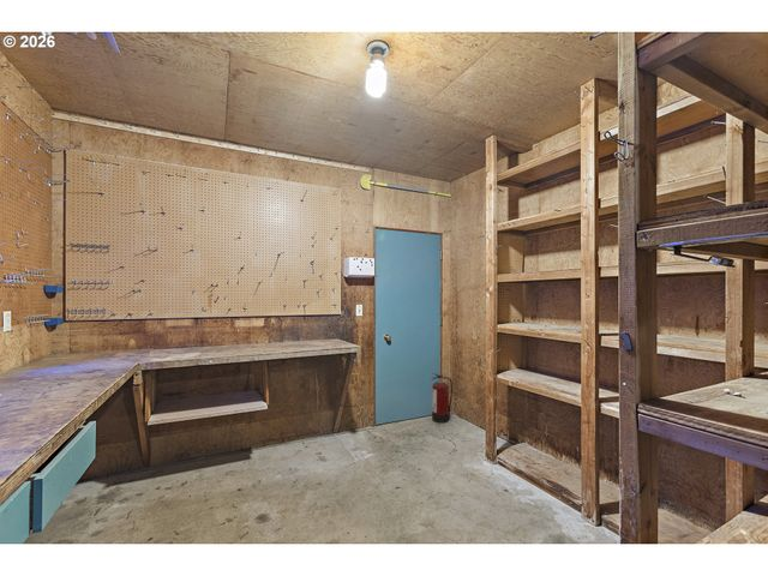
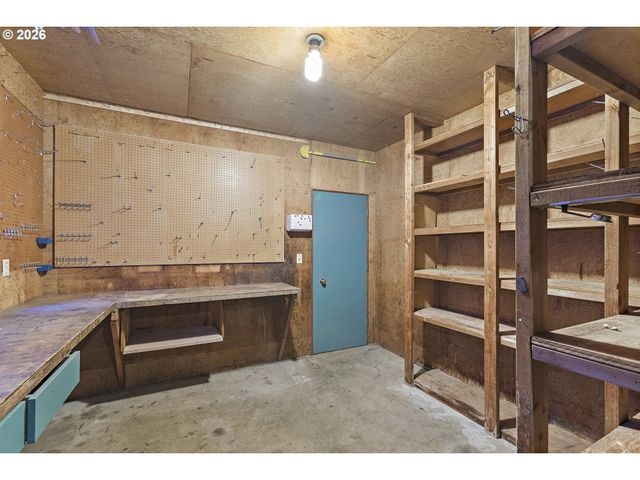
- fire extinguisher (442, 395)
